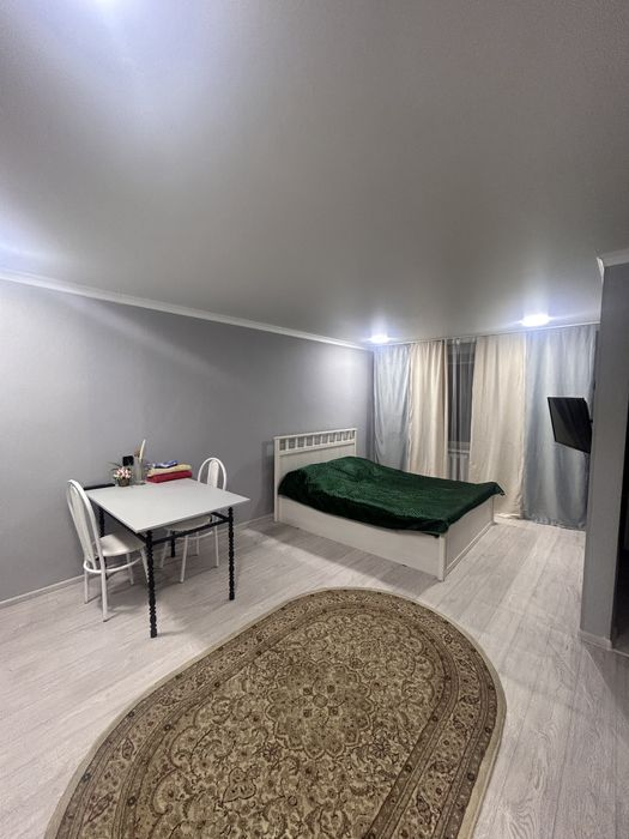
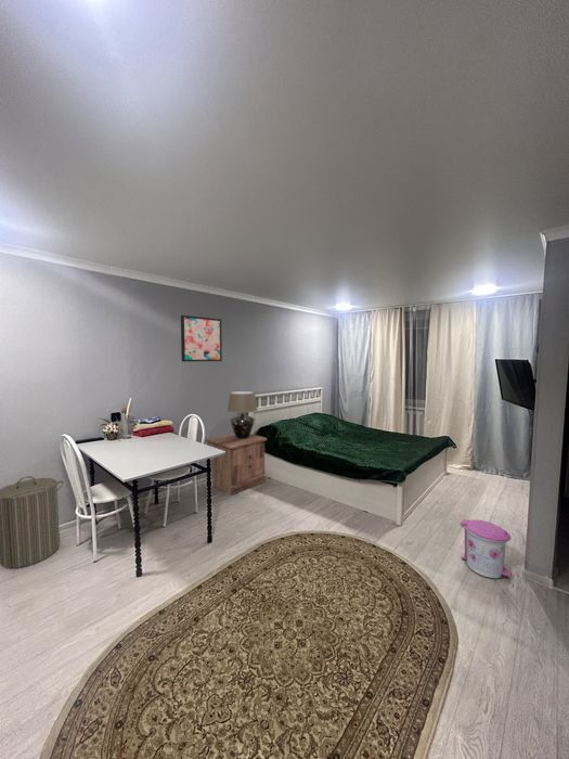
+ table lamp (242, 414)
+ nightstand (237, 461)
+ trash can (484, 546)
+ wall art (202, 339)
+ laundry hamper (29, 514)
